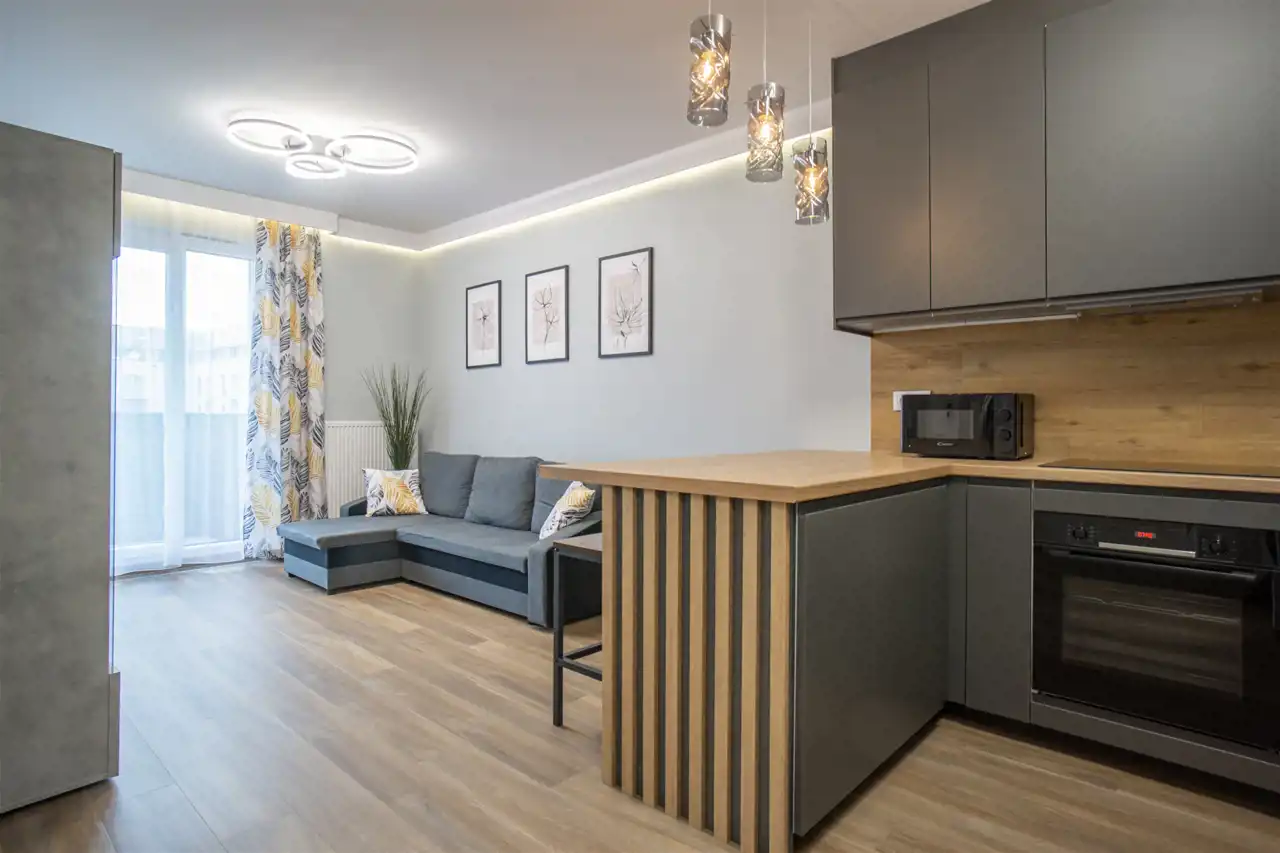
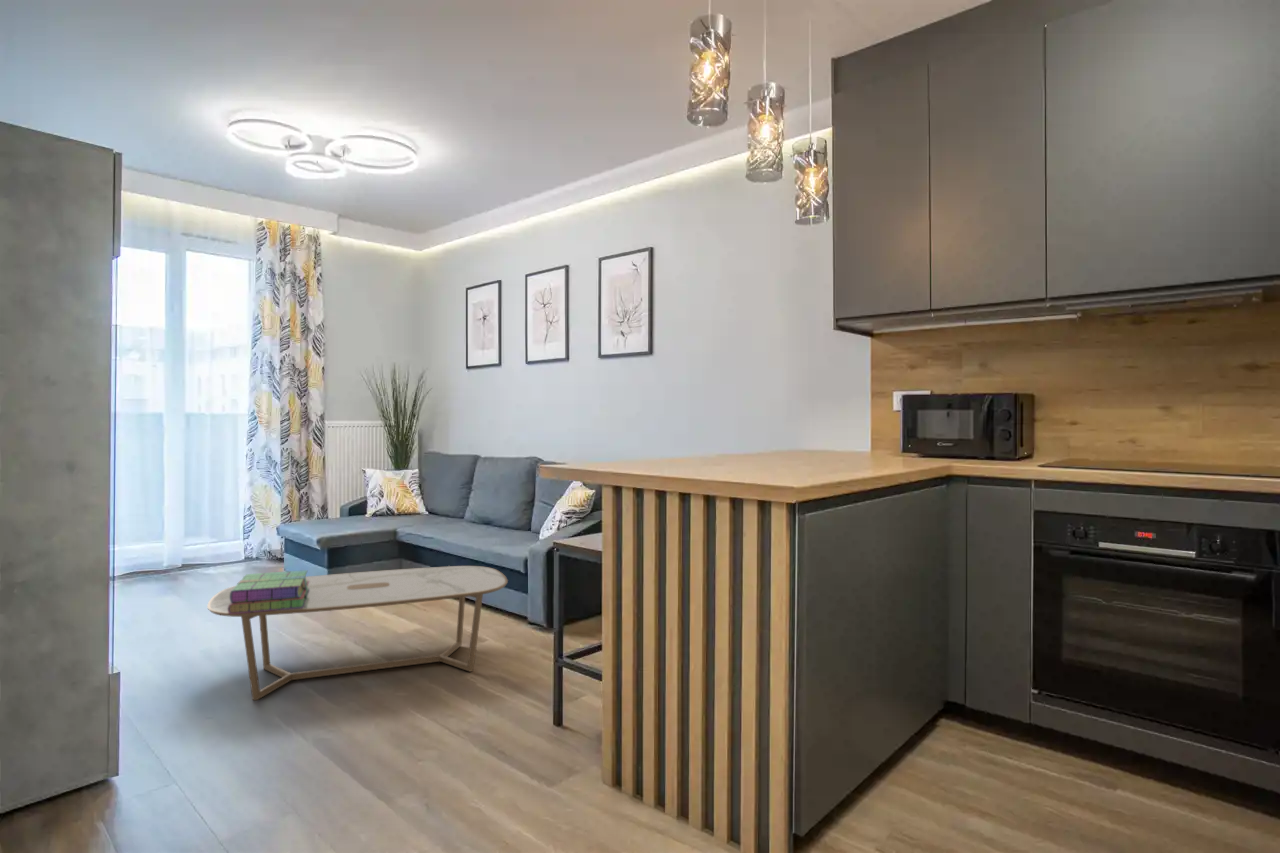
+ stack of books (271, 589)
+ coffee table (365, 607)
